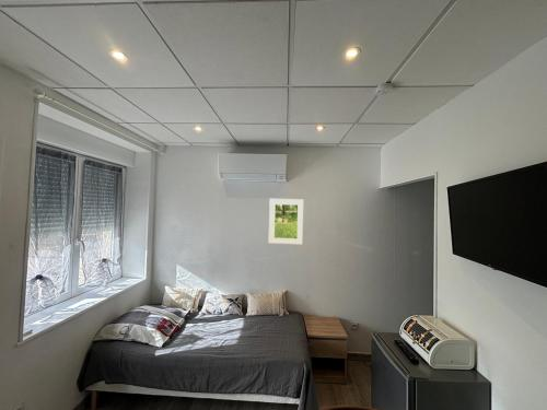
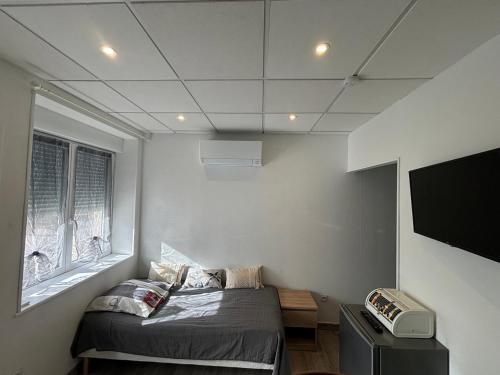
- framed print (286, 221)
